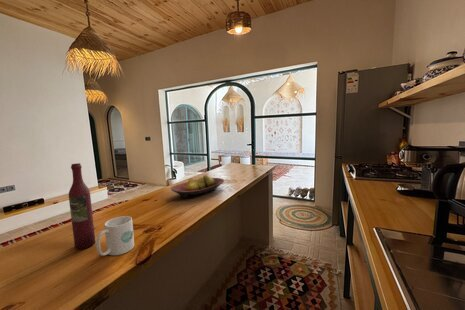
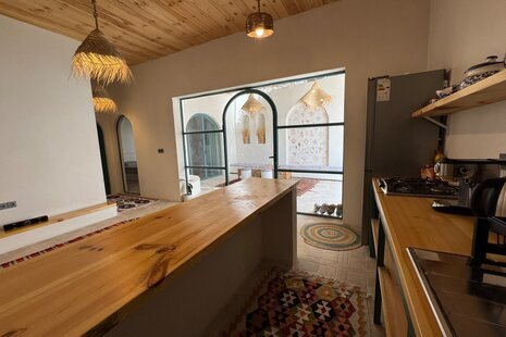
- wine bottle (80, 205)
- mug (115, 237)
- fruit bowl (199, 184)
